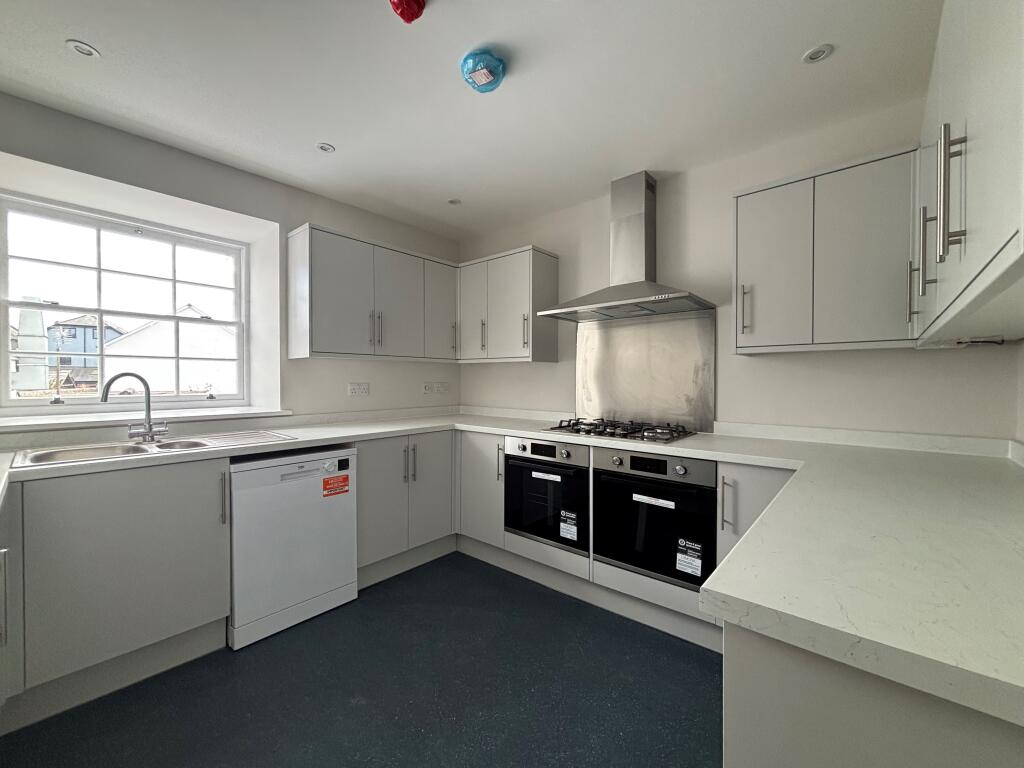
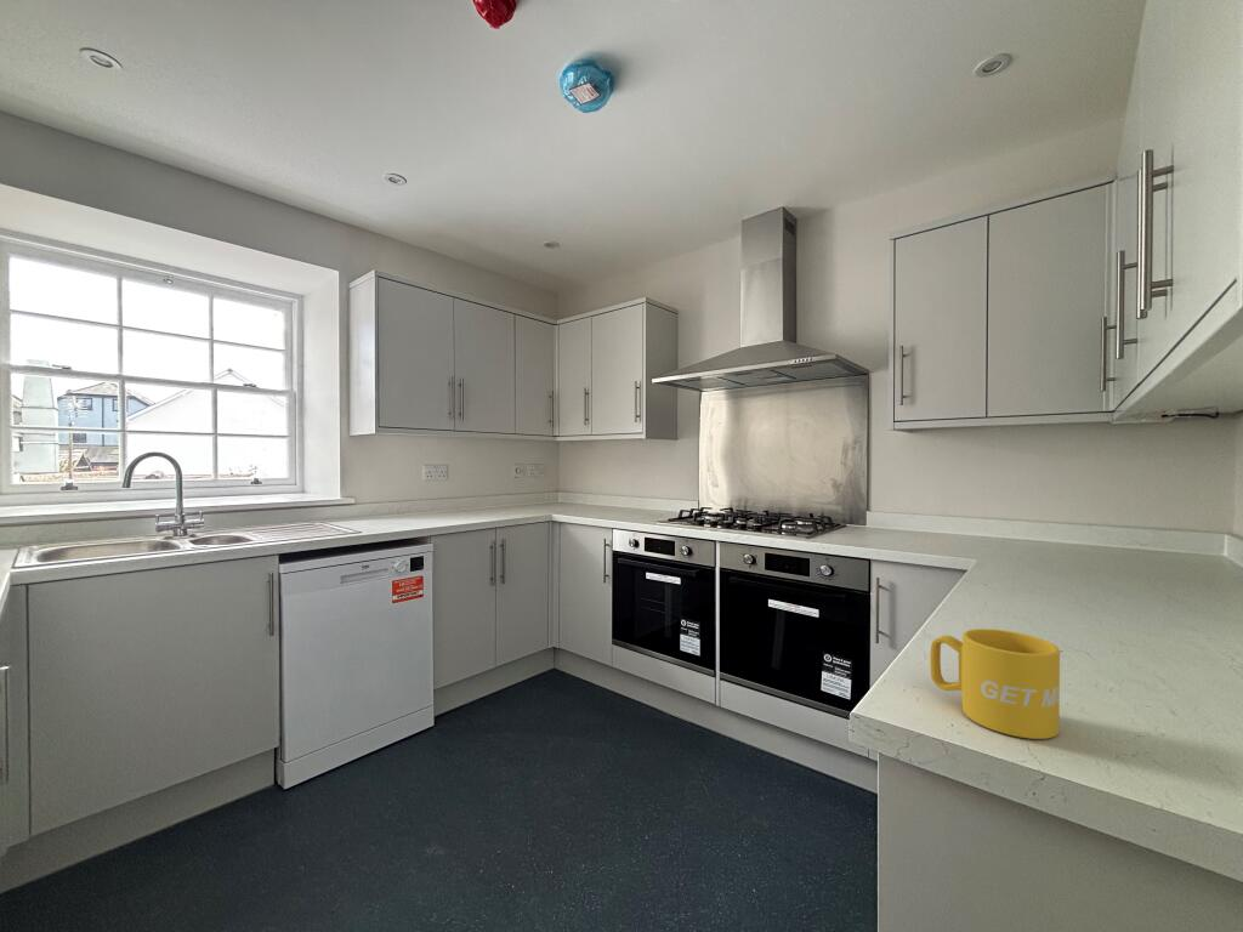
+ mug (989, 674)
